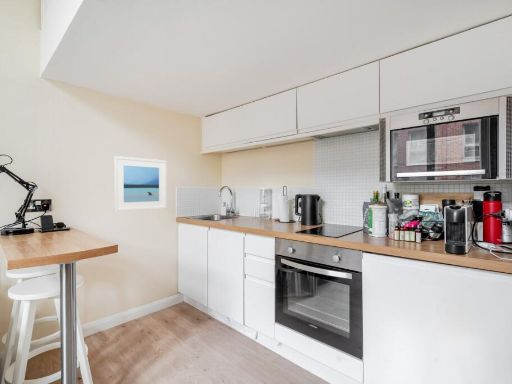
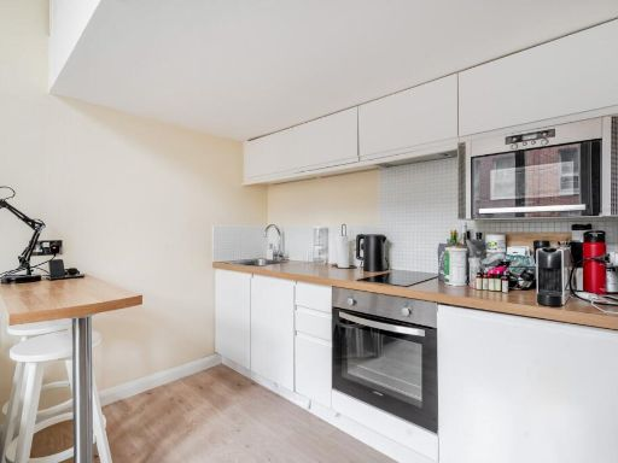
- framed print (141, 184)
